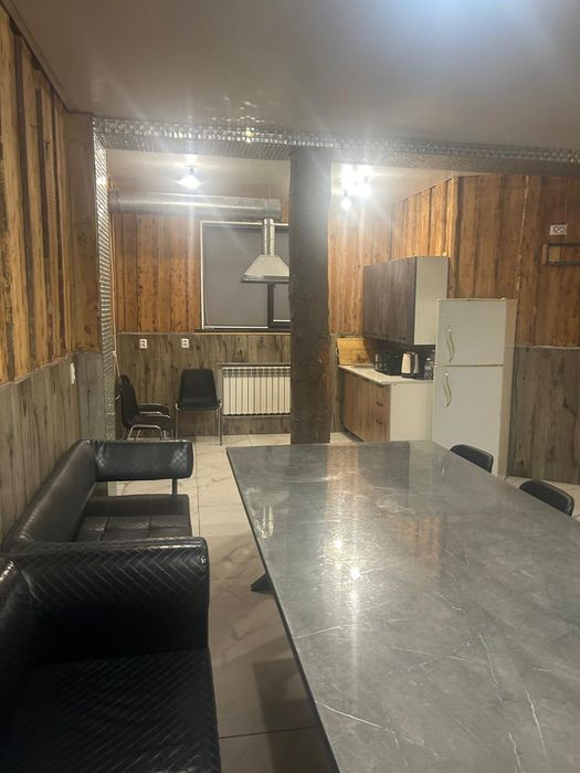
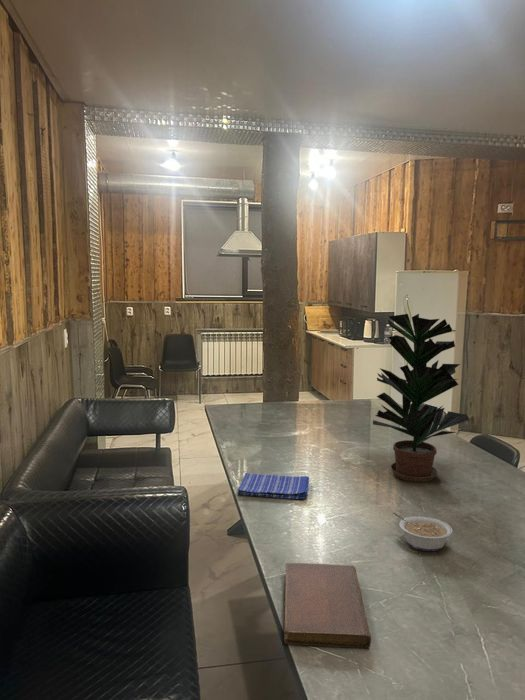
+ legume (423, 533)
+ dish towel (274, 484)
+ notebook (323, 600)
+ potted plant (410, 394)
